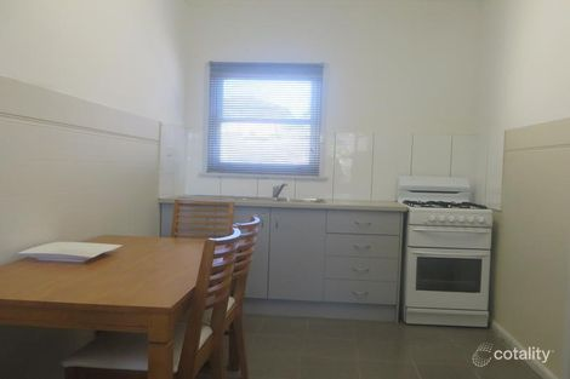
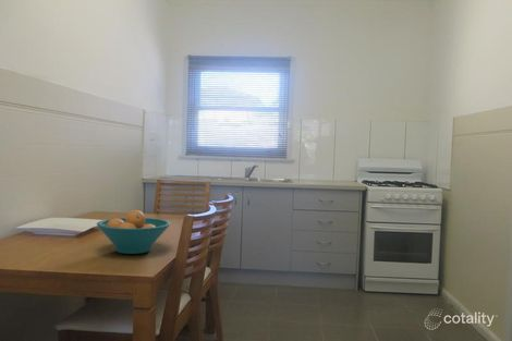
+ fruit bowl (134, 230)
